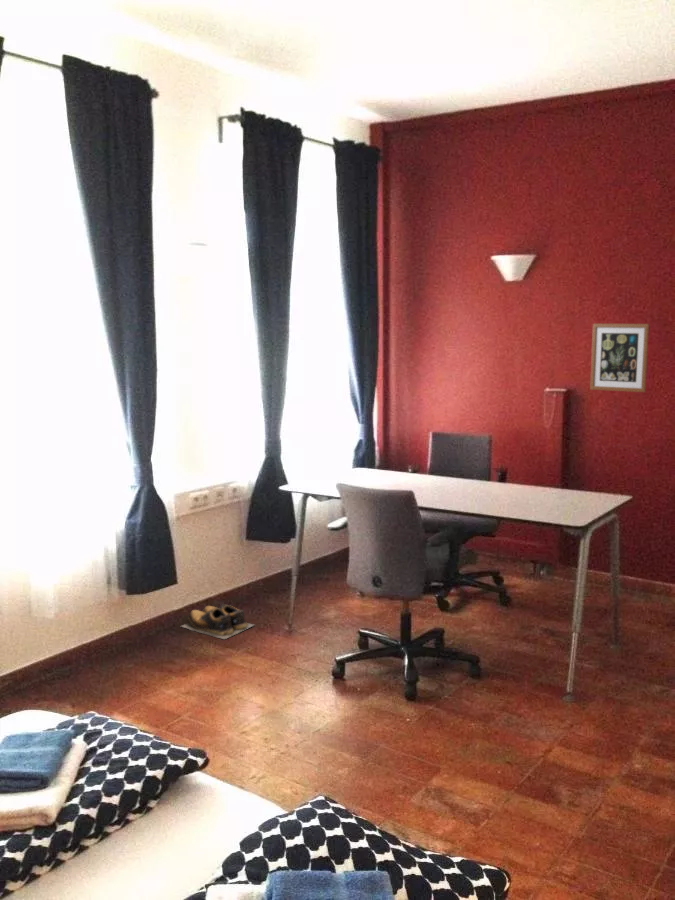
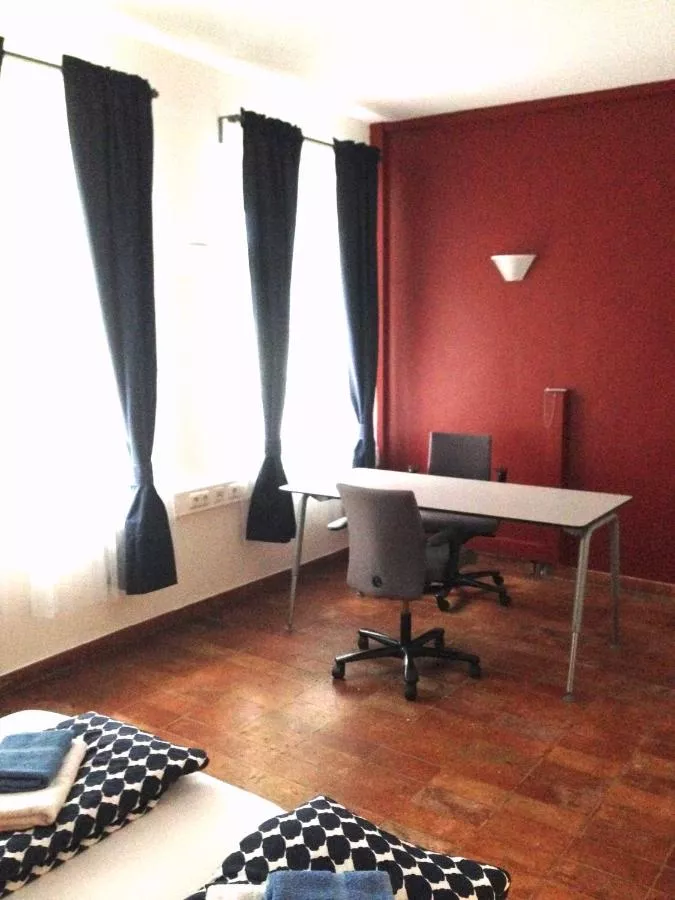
- shoes (217, 616)
- wall art (618, 357)
